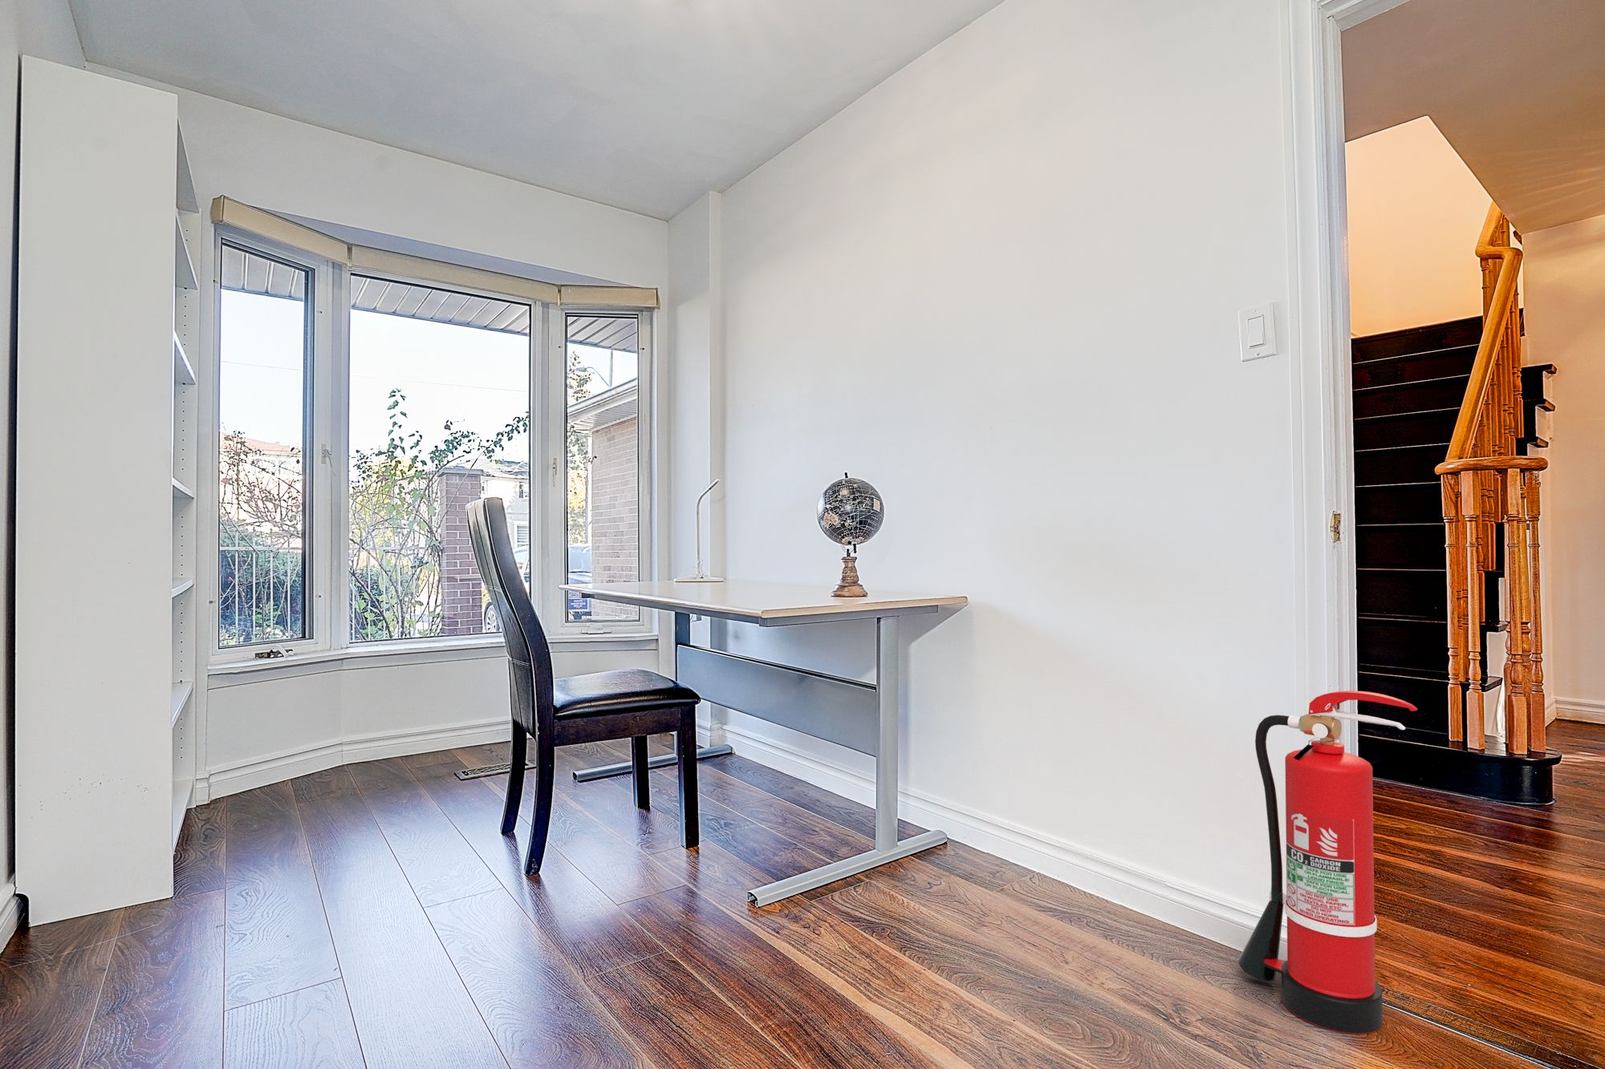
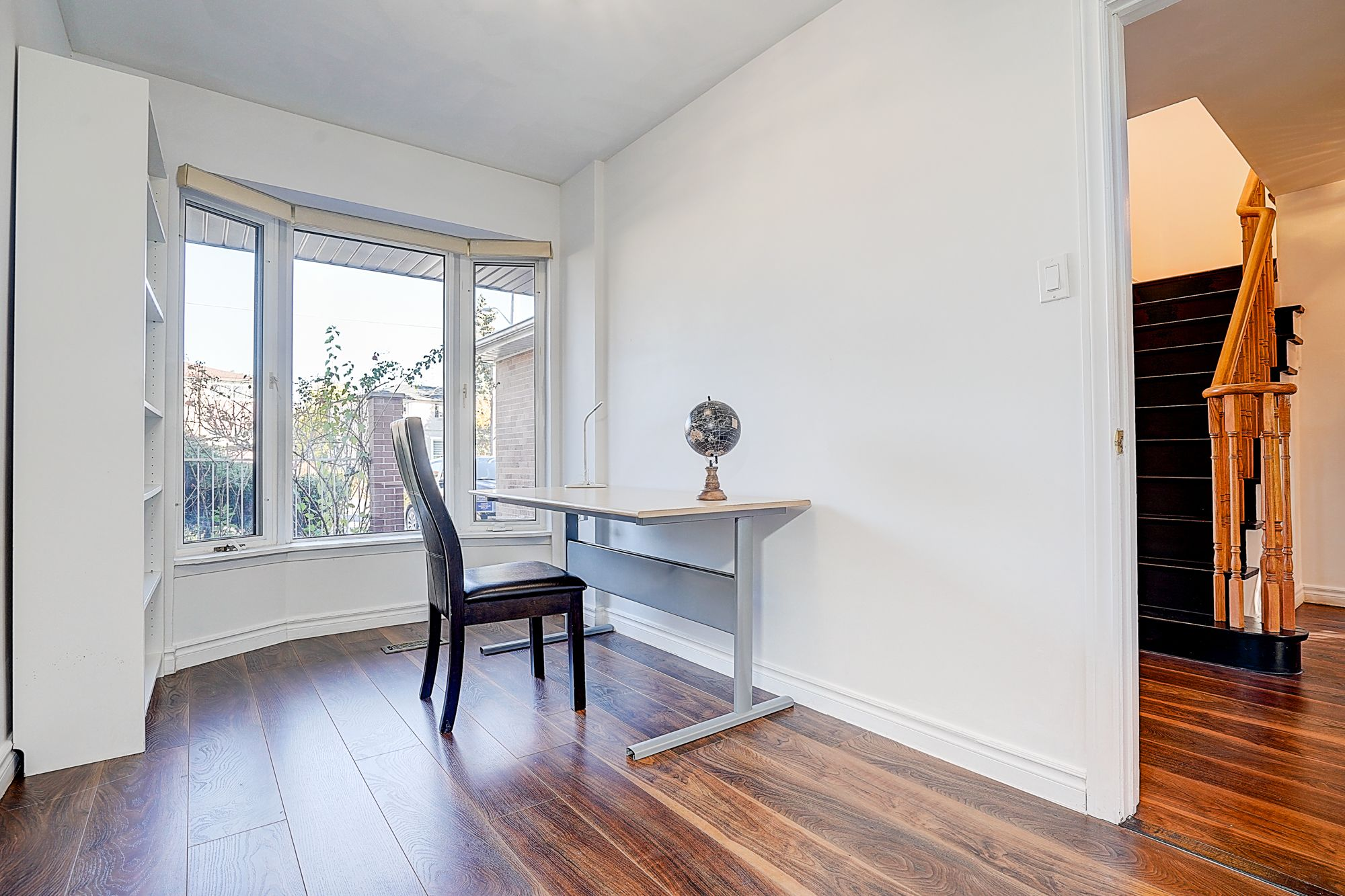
- fire extinguisher (1321, 846)
